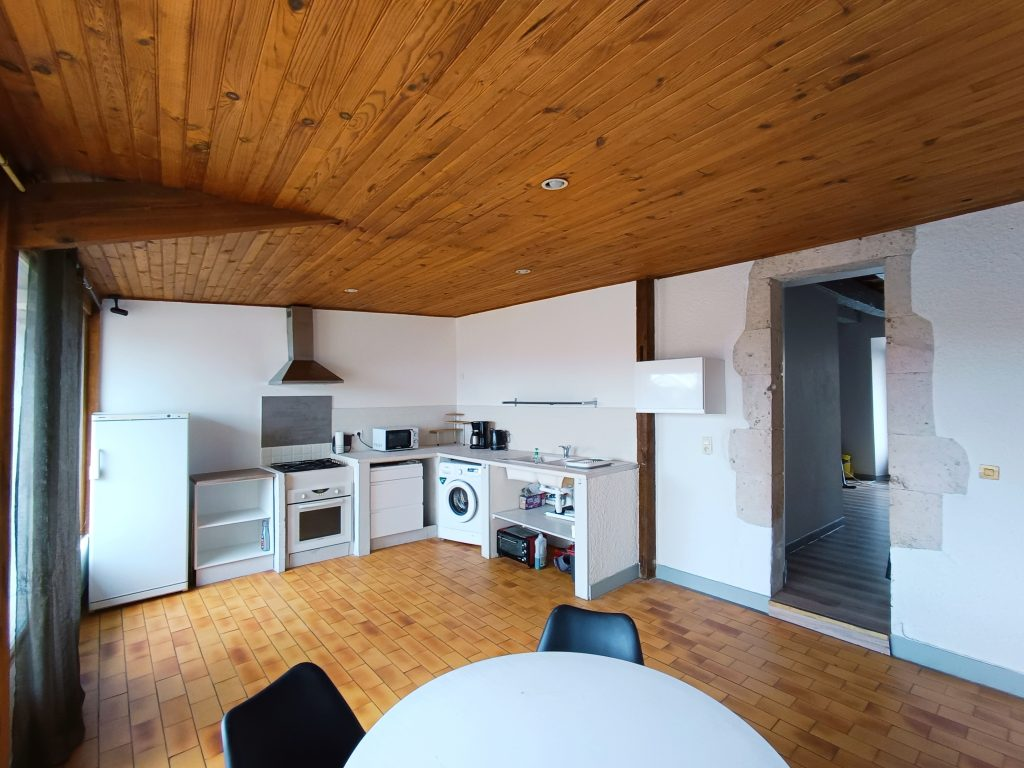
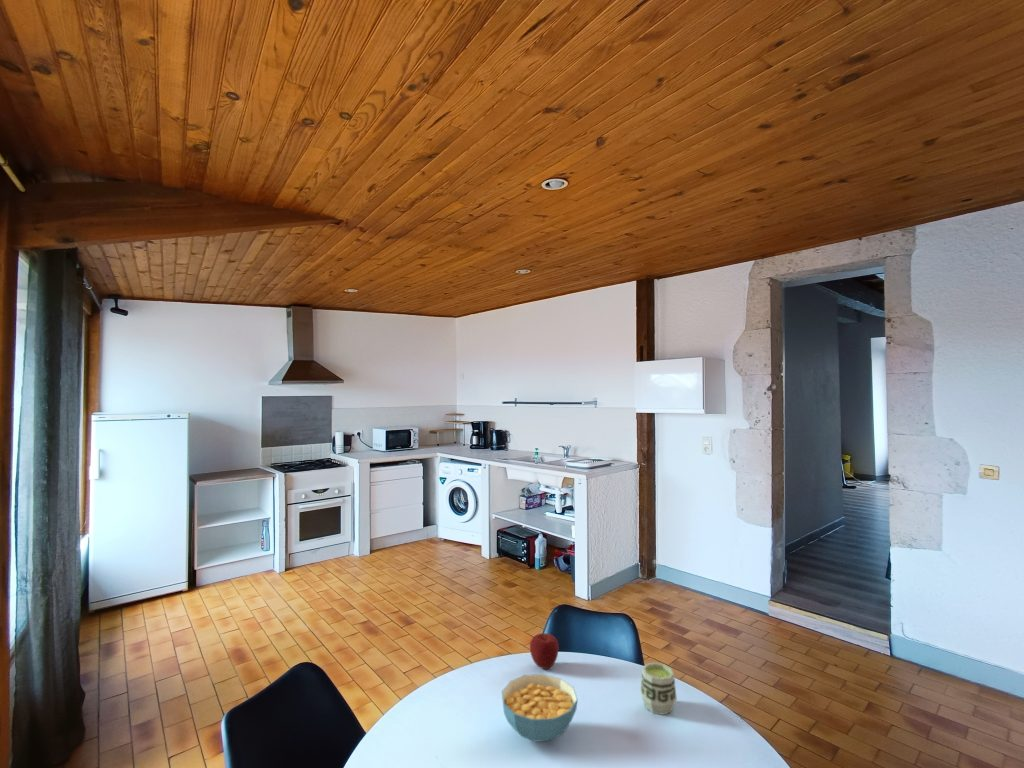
+ cup (658, 688)
+ apple (544, 650)
+ cereal bowl (539, 714)
